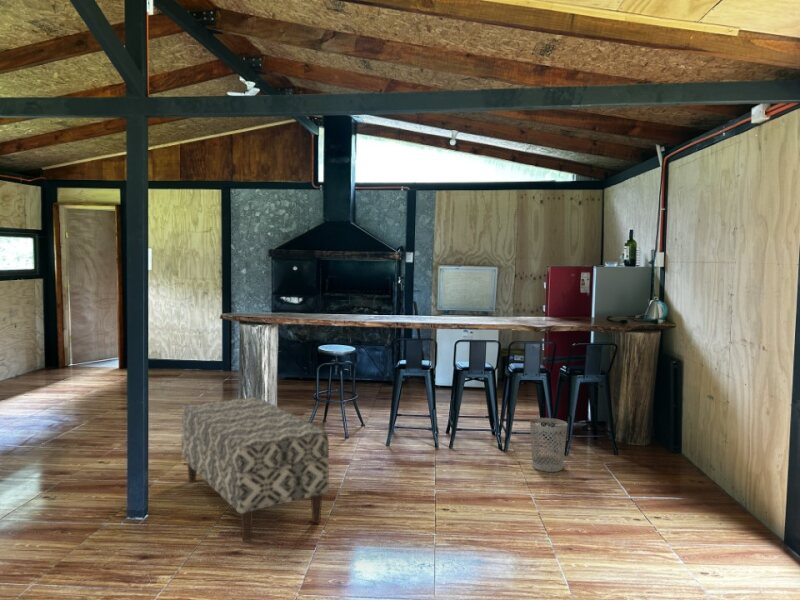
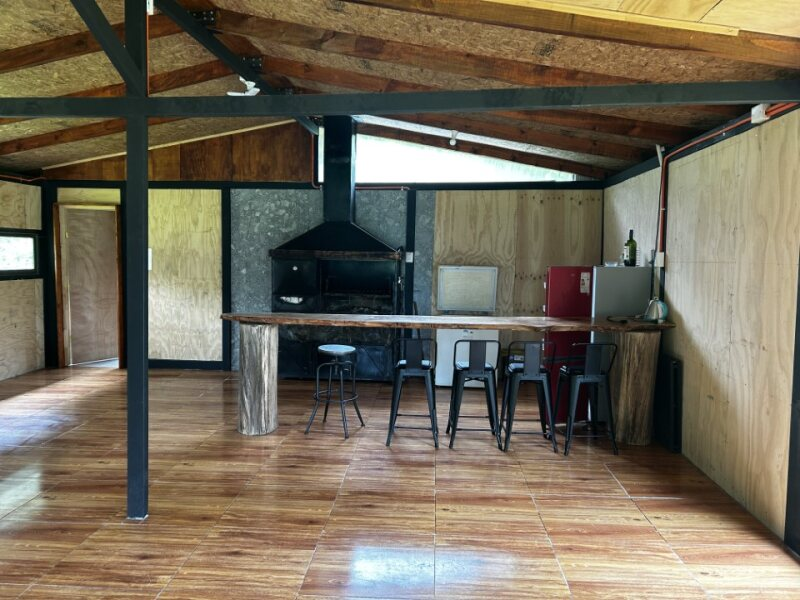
- bench (249, 458)
- wastebasket (548, 445)
